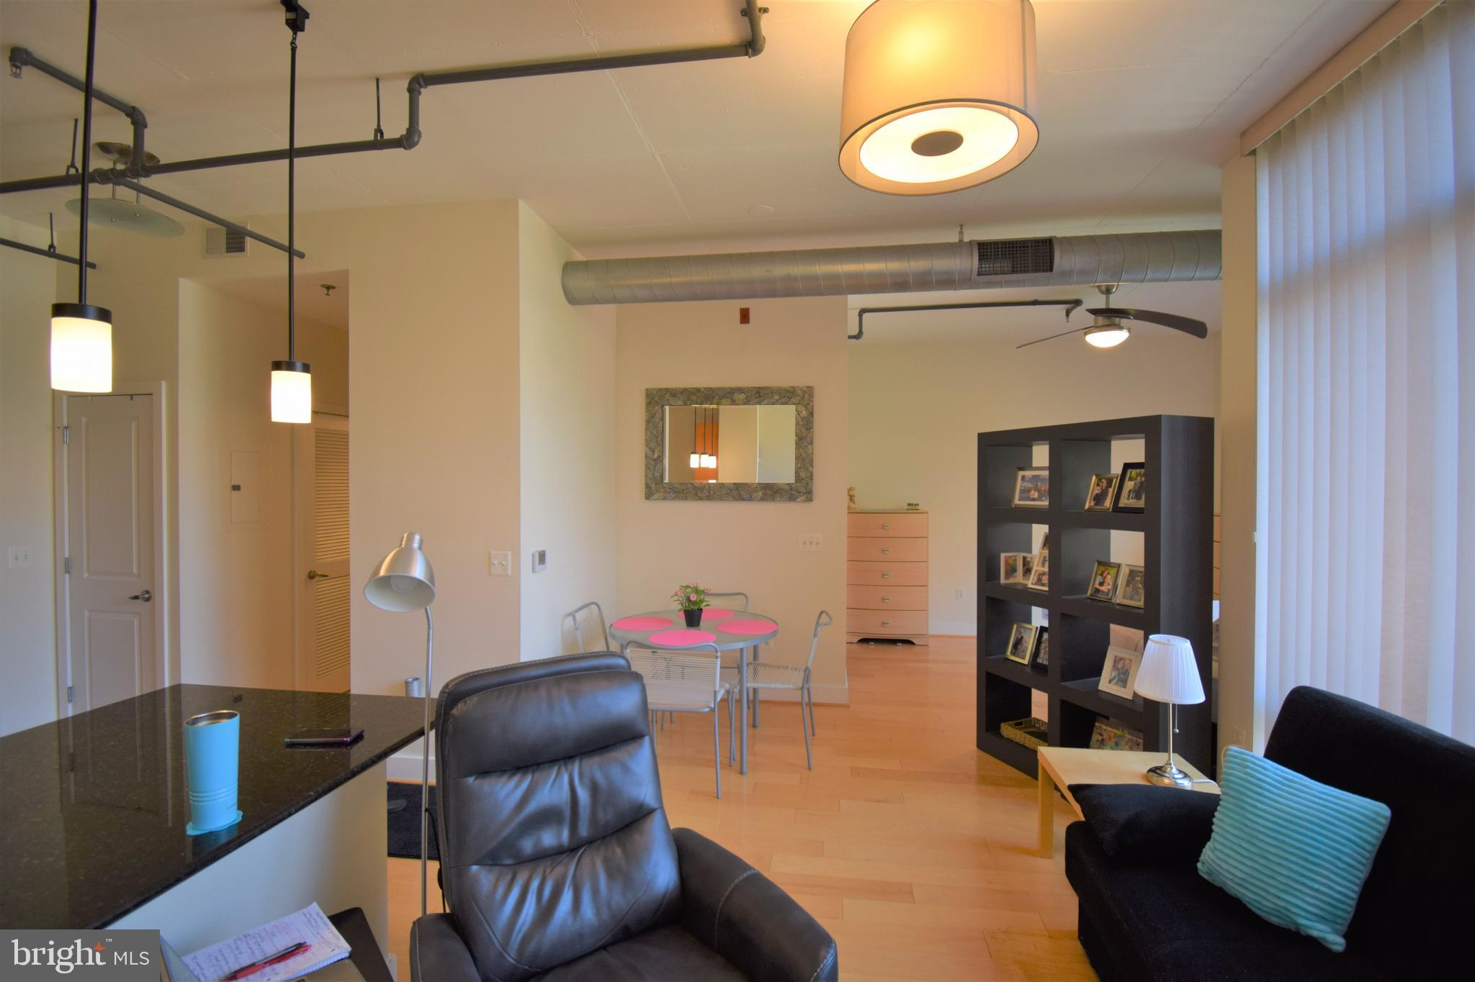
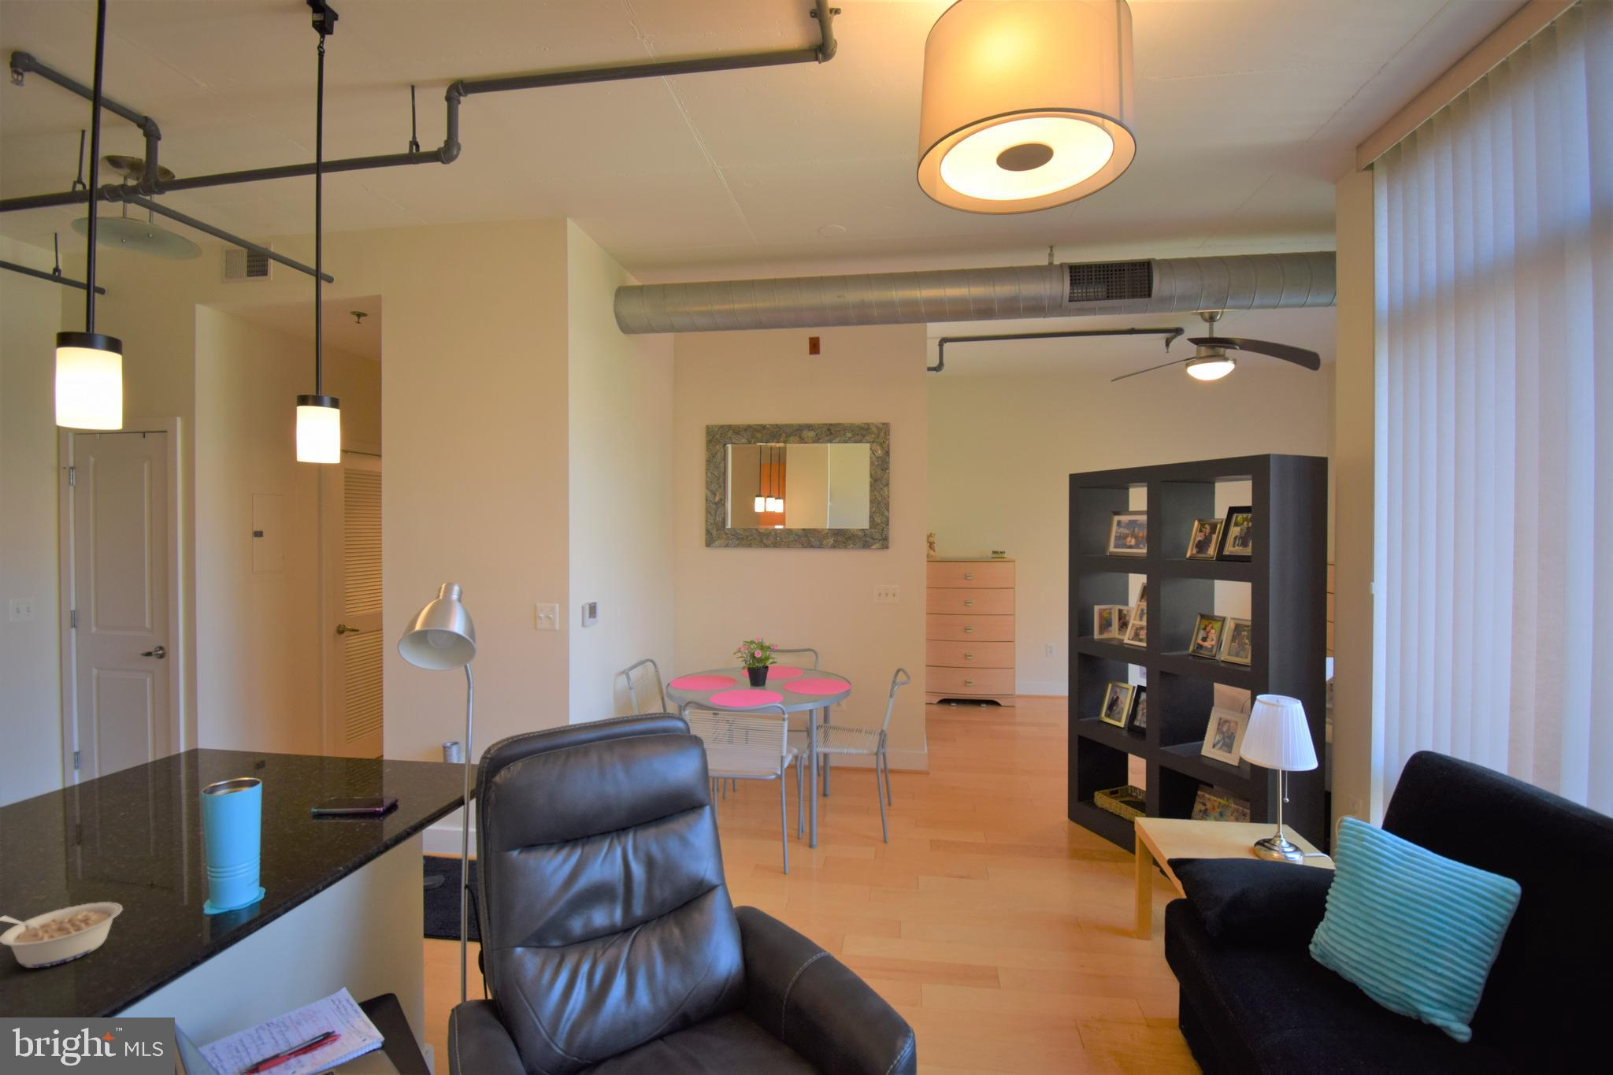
+ legume (59, 935)
